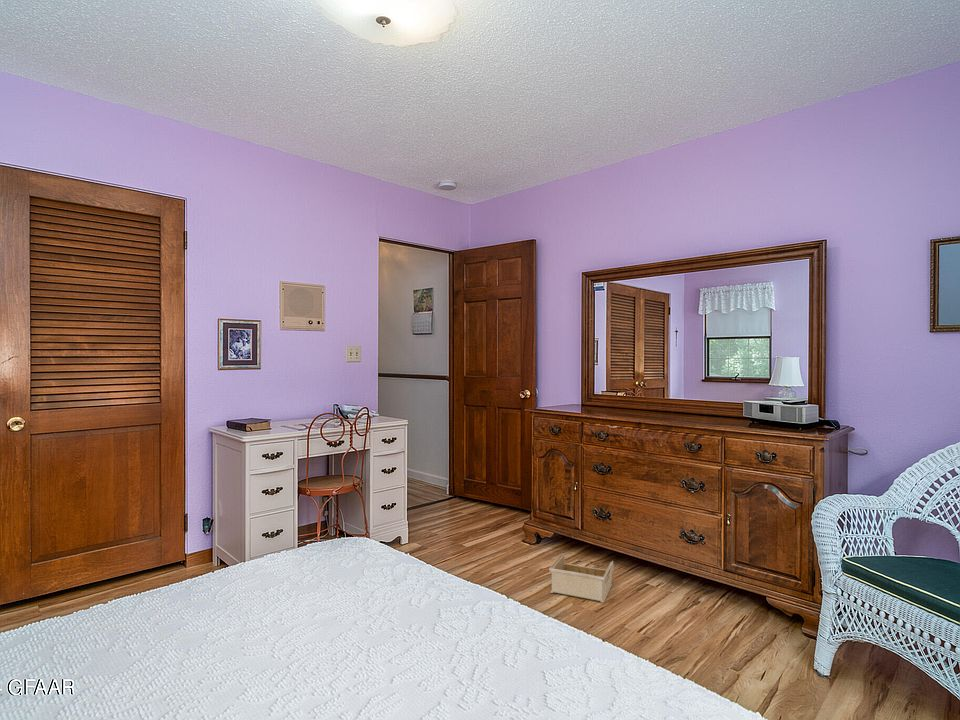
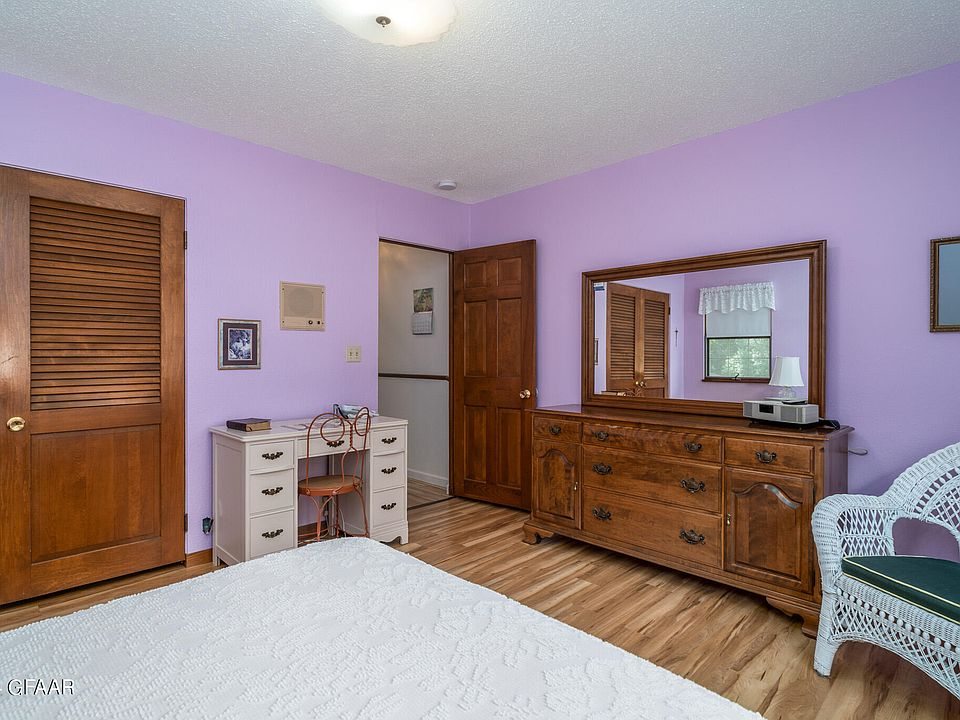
- storage bin (582, 575)
